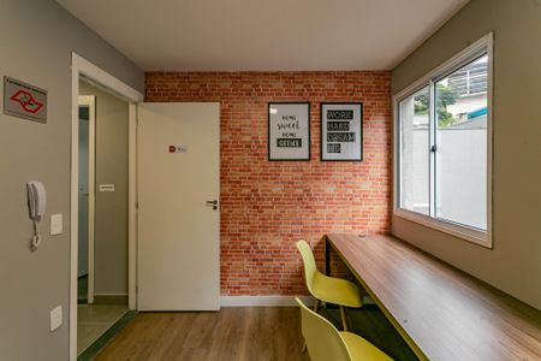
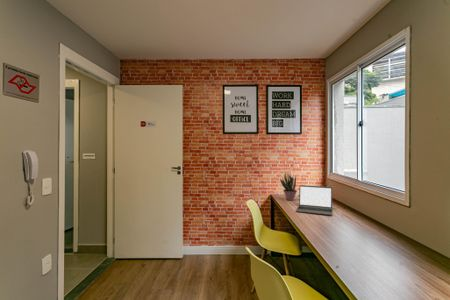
+ potted plant (288, 186)
+ laptop (314, 199)
